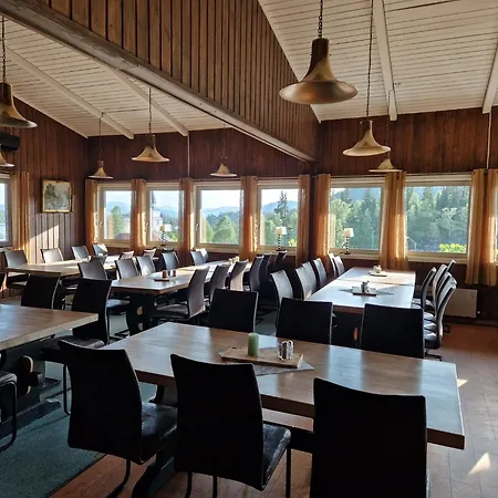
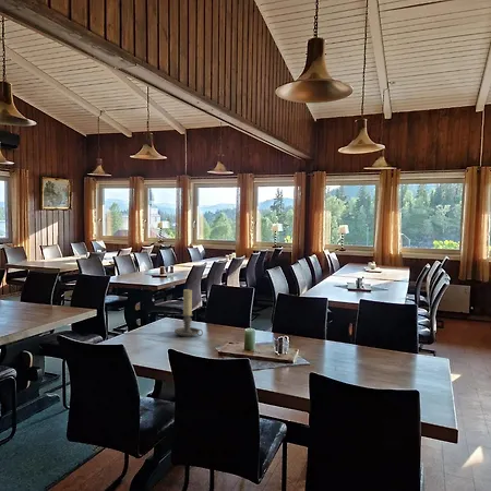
+ candle holder (189, 311)
